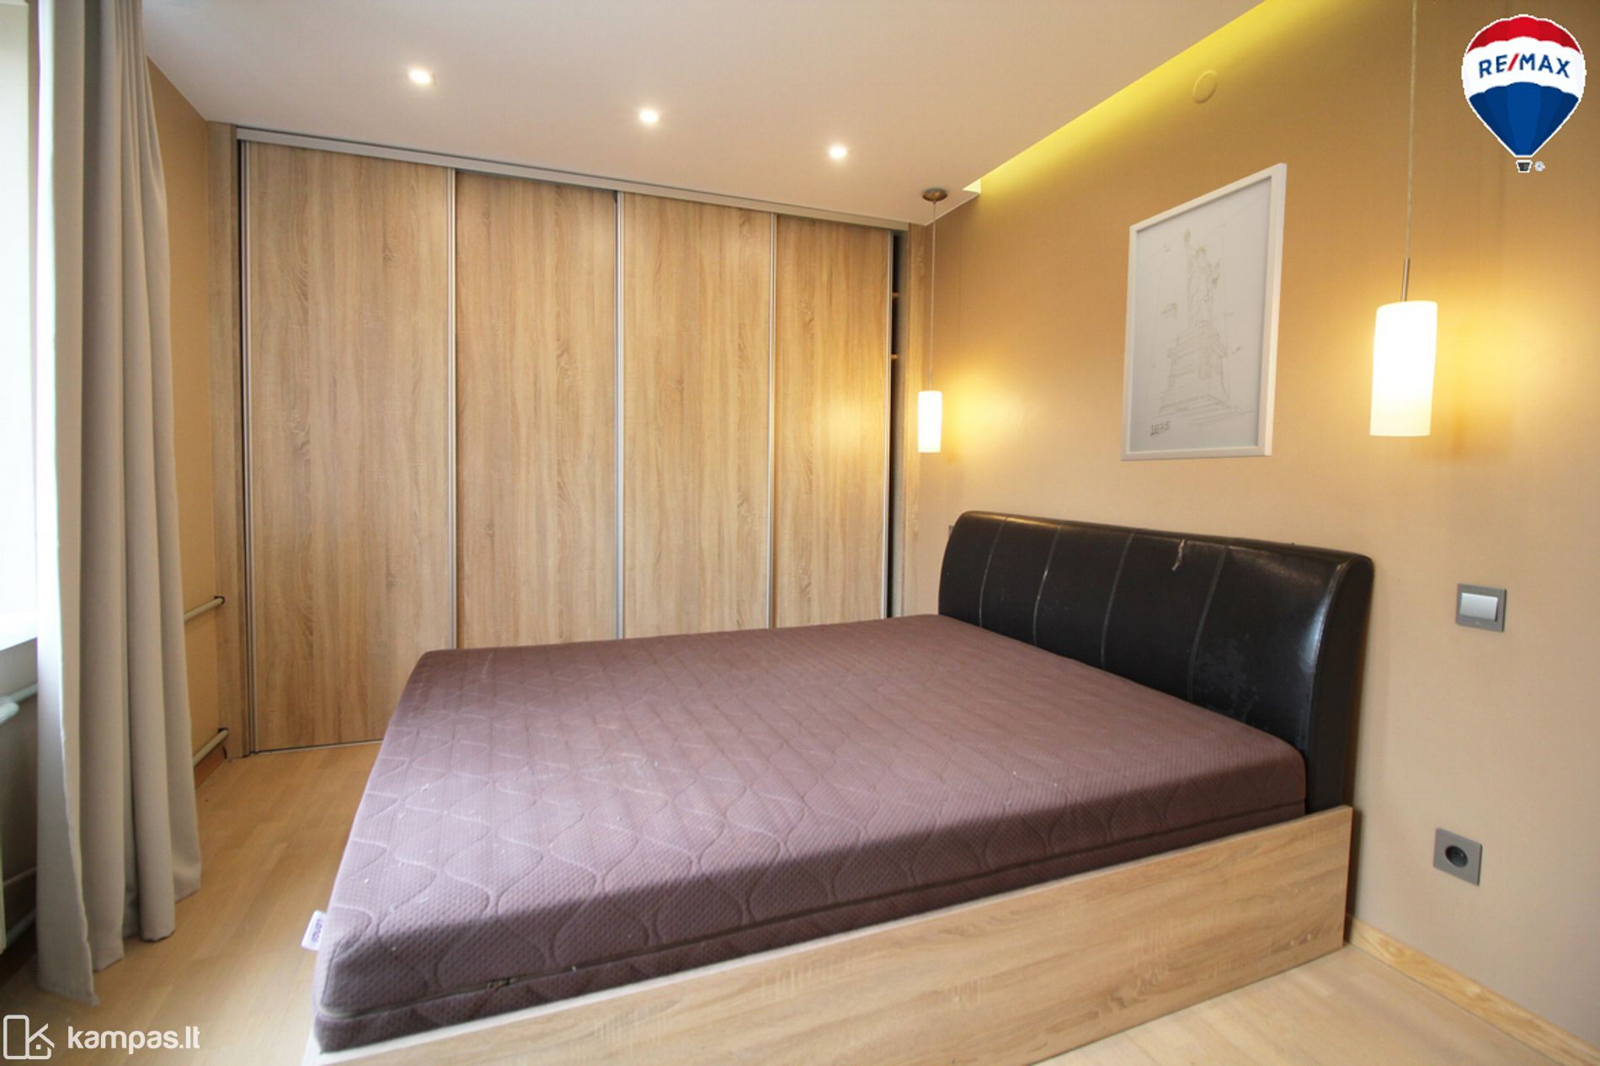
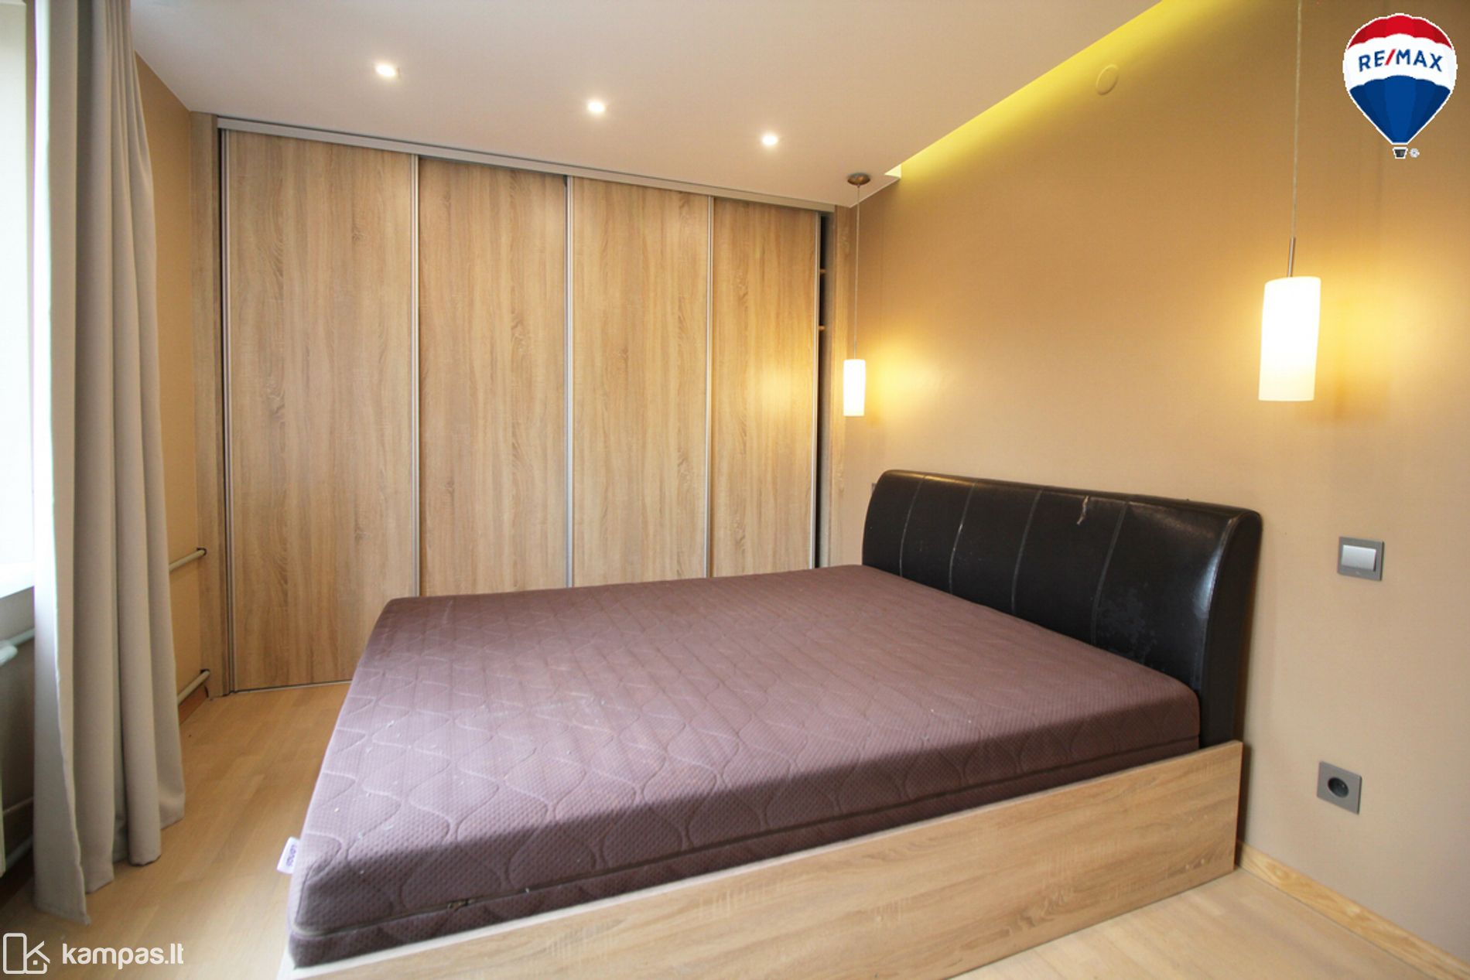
- wall art (1193, 330)
